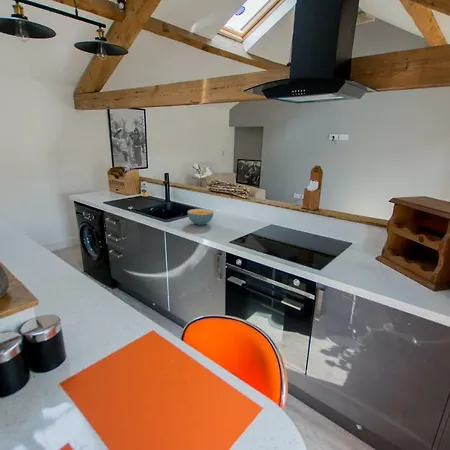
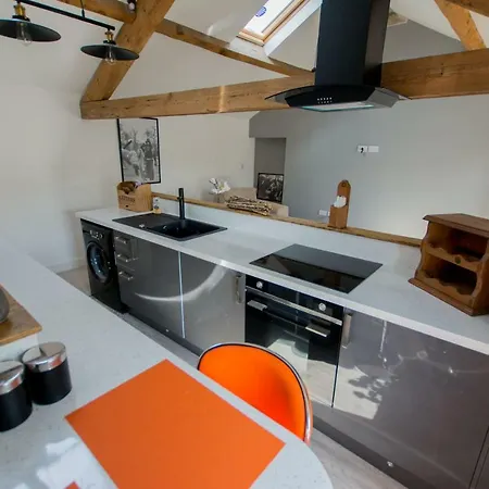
- cereal bowl (200, 217)
